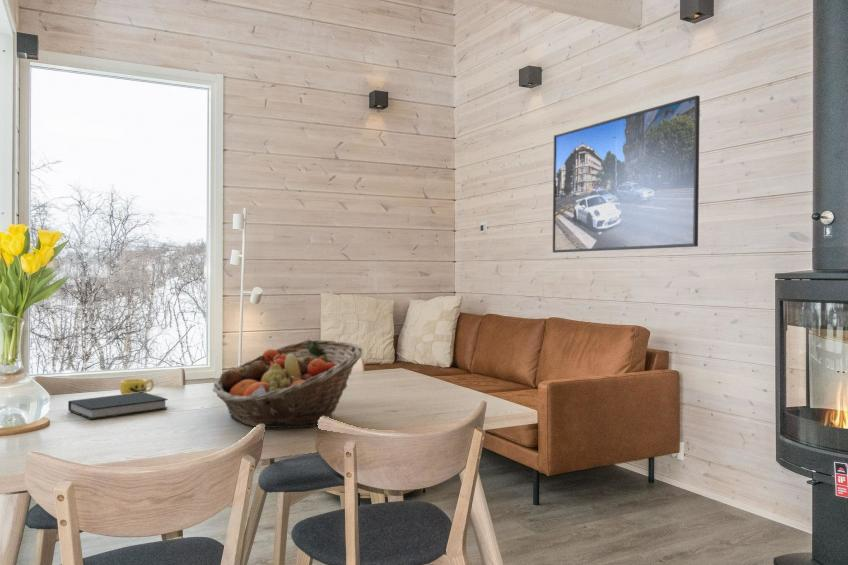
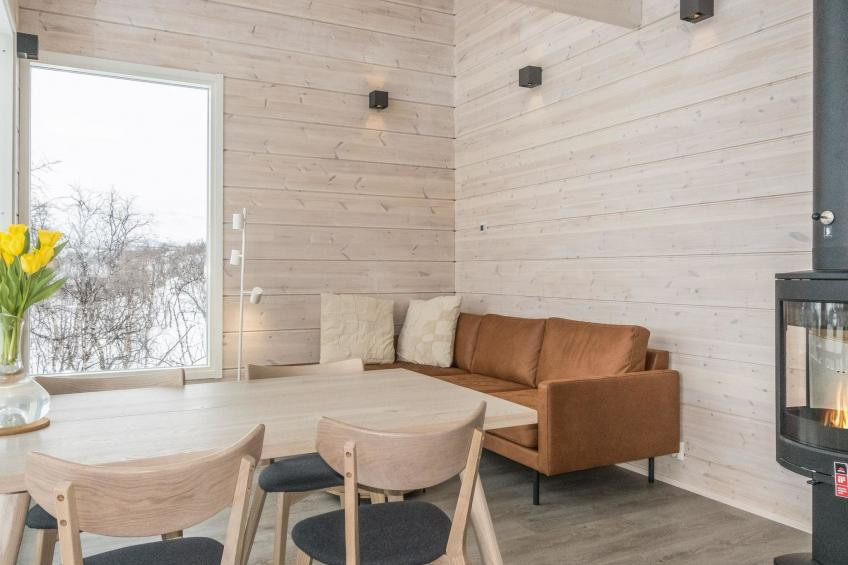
- book (118, 404)
- fruit basket (288, 380)
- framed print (616, 183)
- cup (137, 387)
